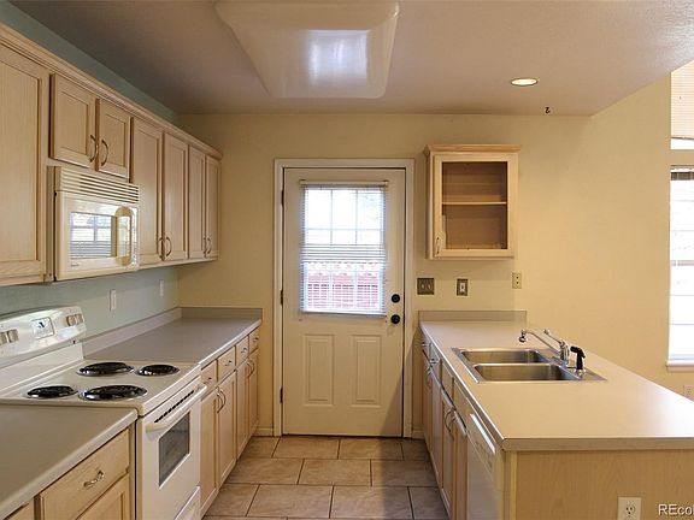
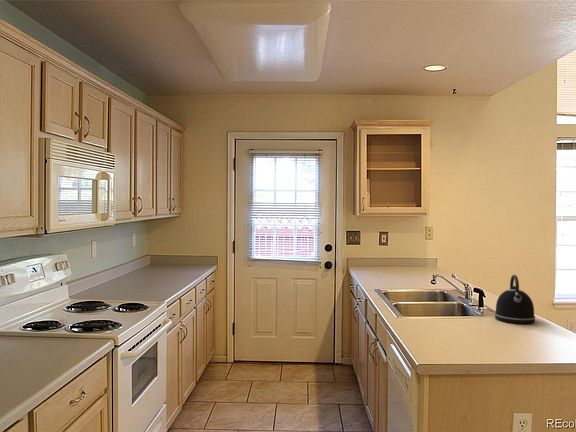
+ kettle (514, 297)
